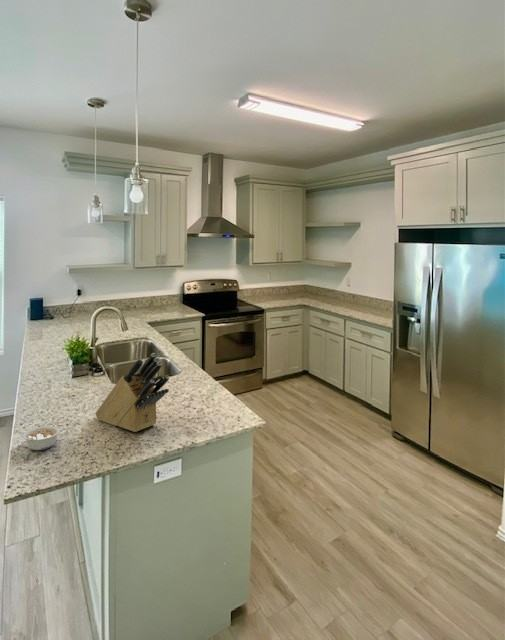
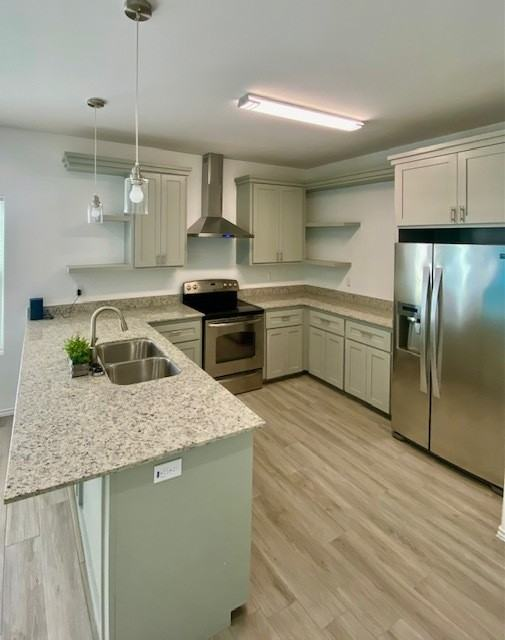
- knife block (131, 388)
- legume (42, 438)
